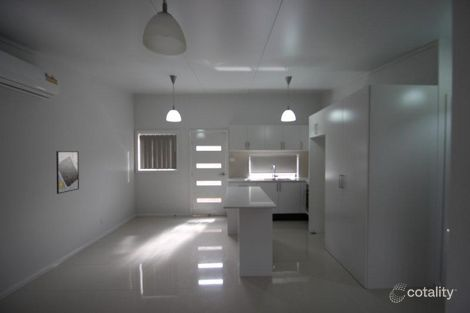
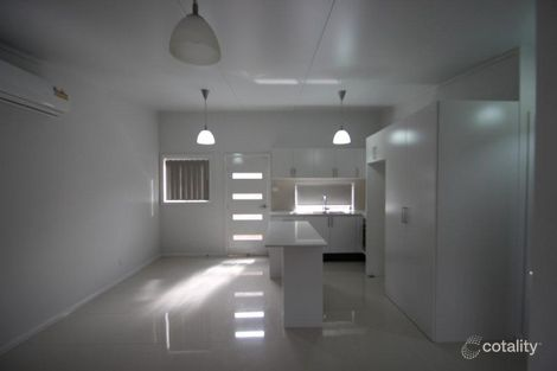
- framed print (68, 171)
